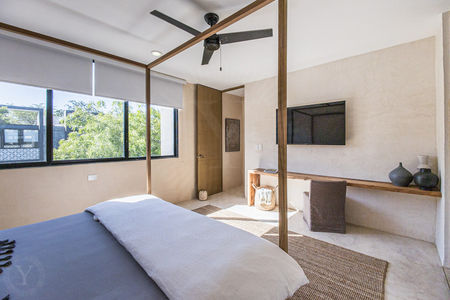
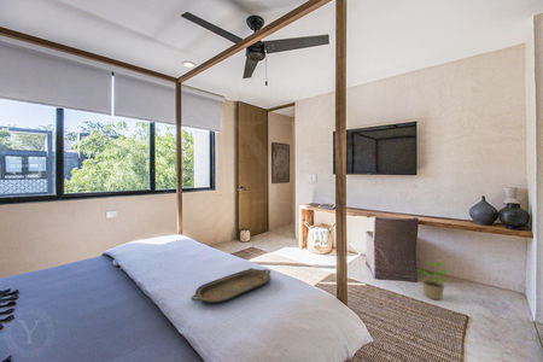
+ serving tray (235, 285)
+ potted plant (434, 280)
